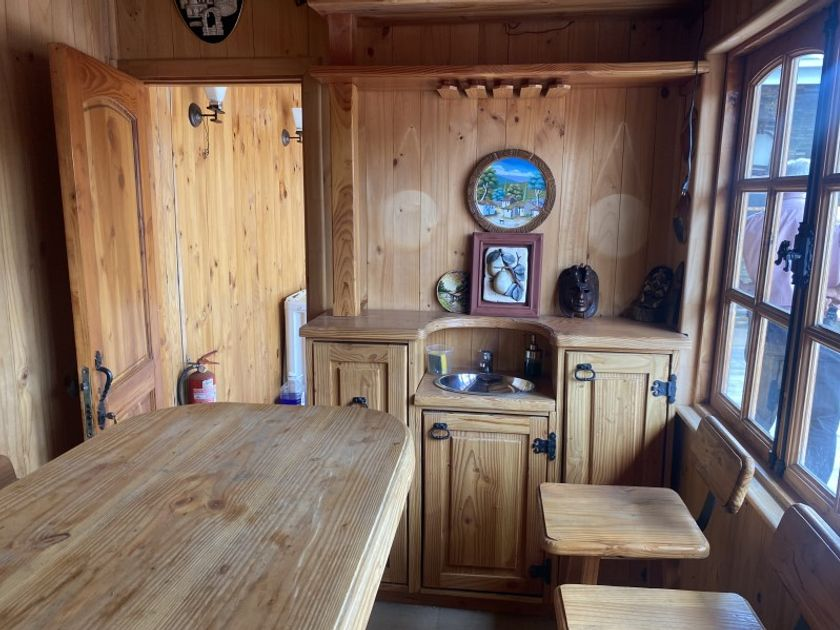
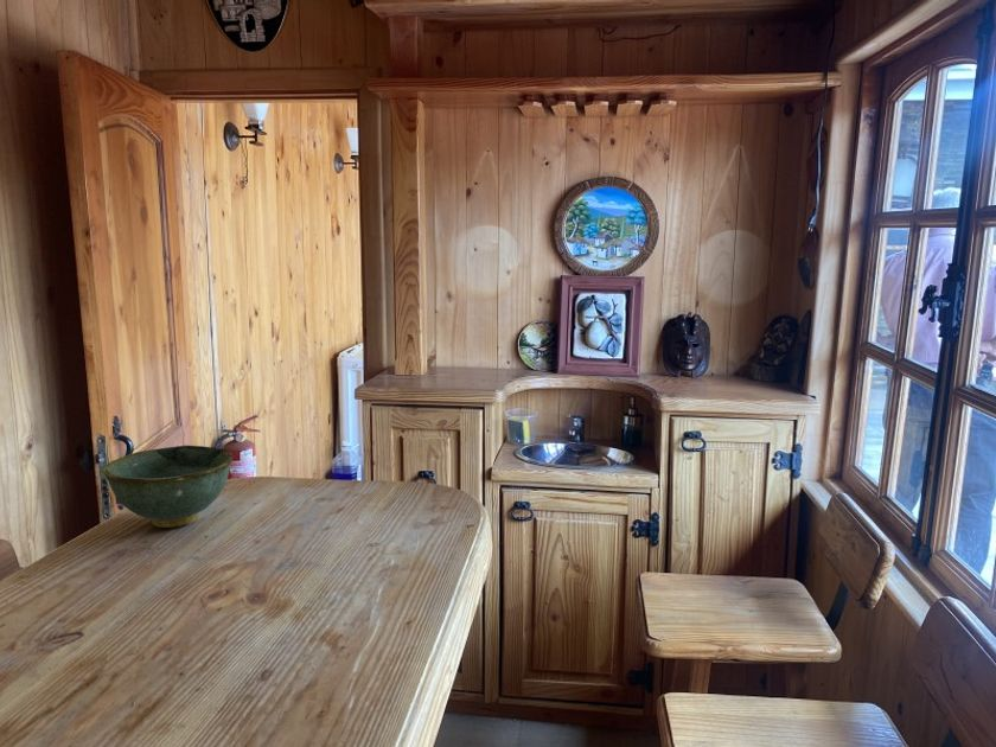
+ bowl (171, 490)
